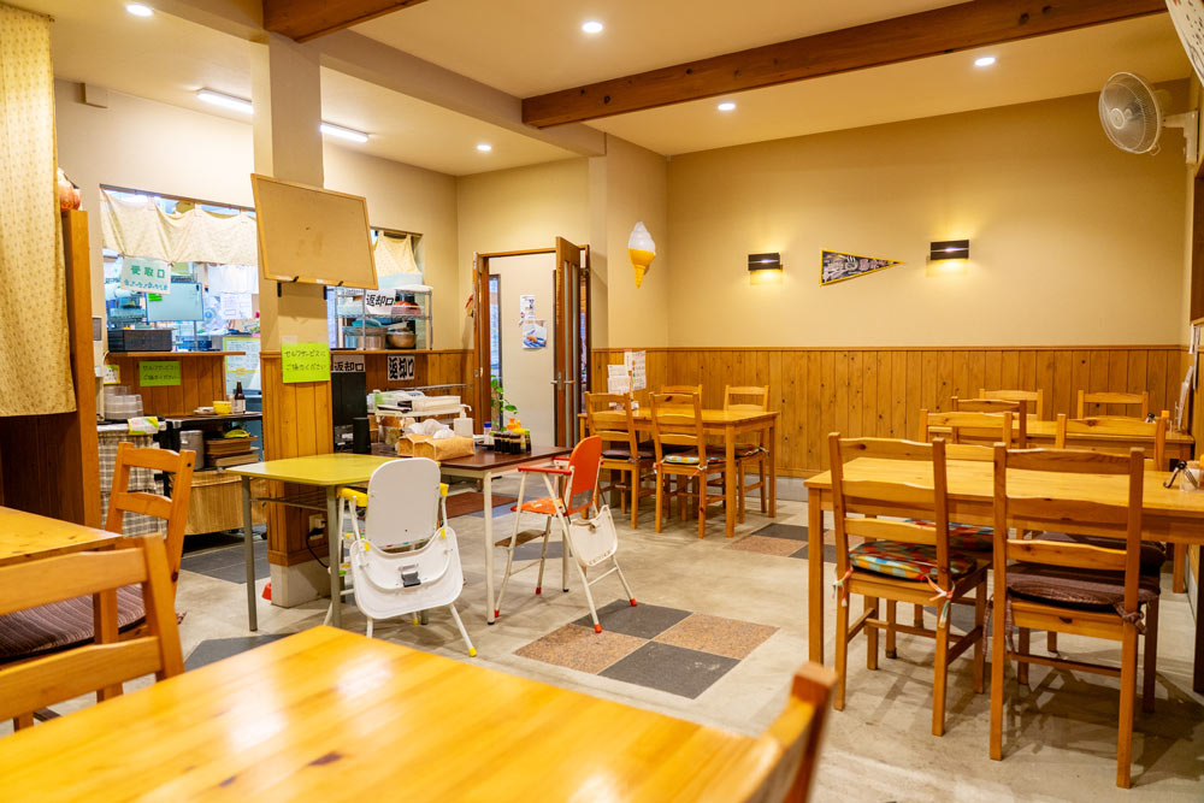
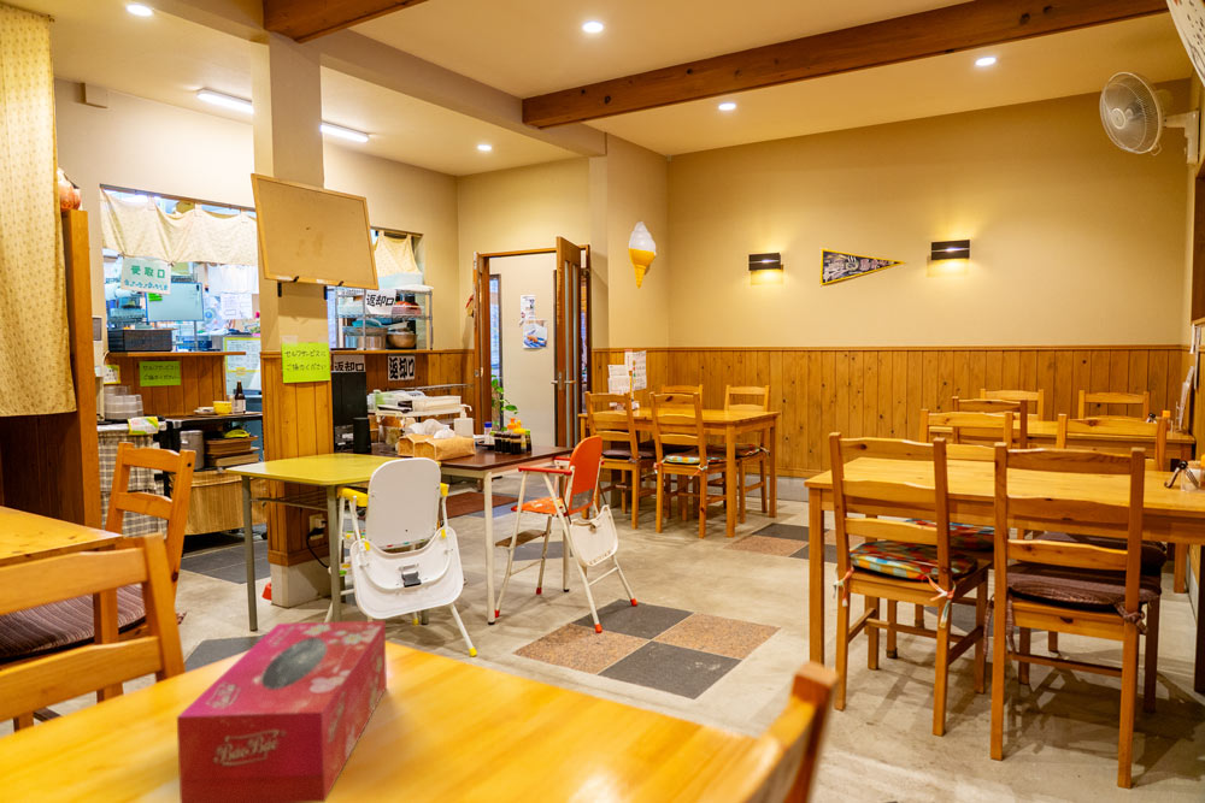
+ tissue box (298, 699)
